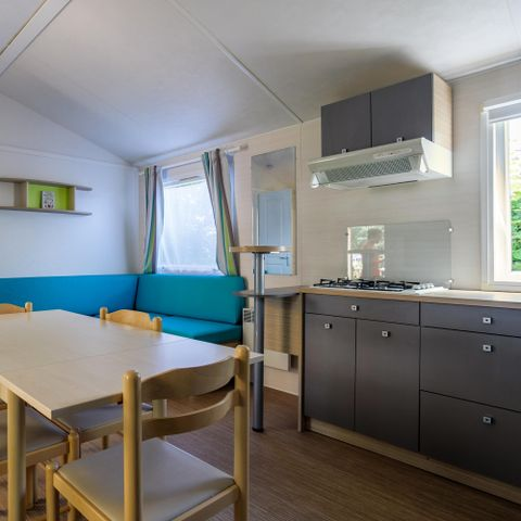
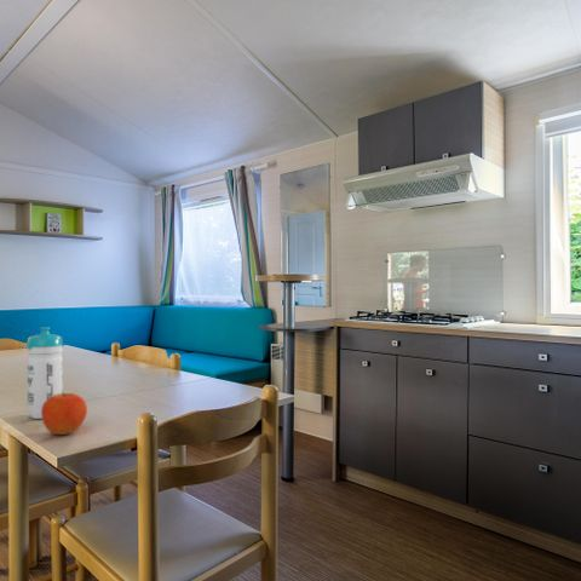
+ fruit (64, 413)
+ water bottle (45, 370)
